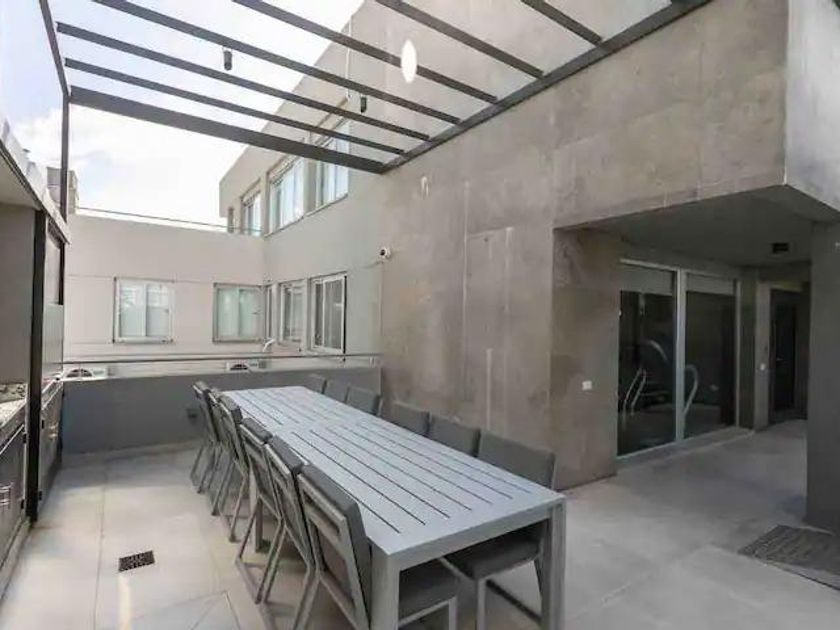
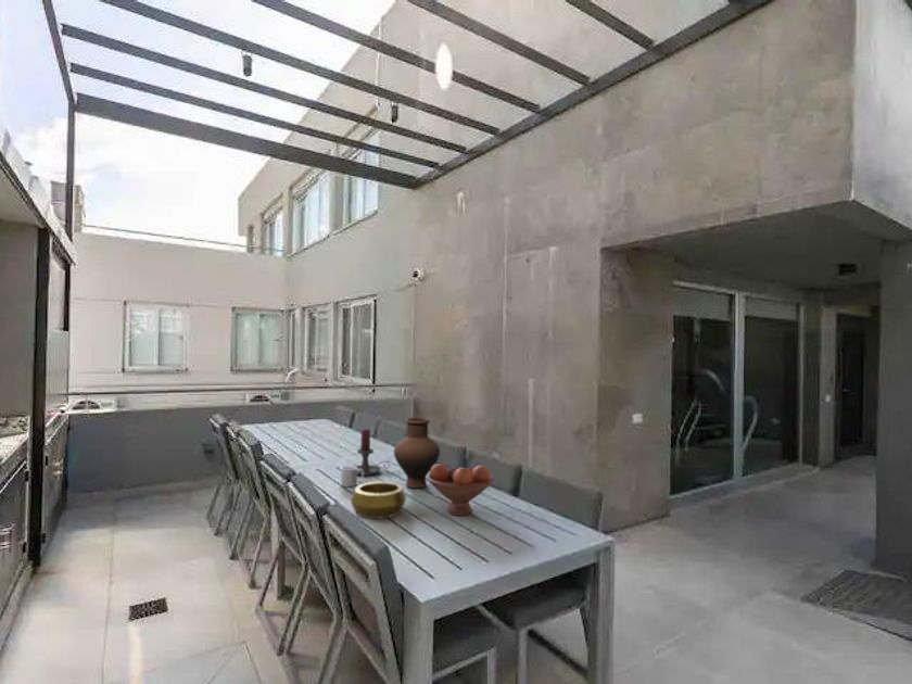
+ vase (417, 452)
+ fruit bowl (459, 486)
+ candle holder (369, 449)
+ decorative bowl (378, 499)
+ mug (352, 476)
